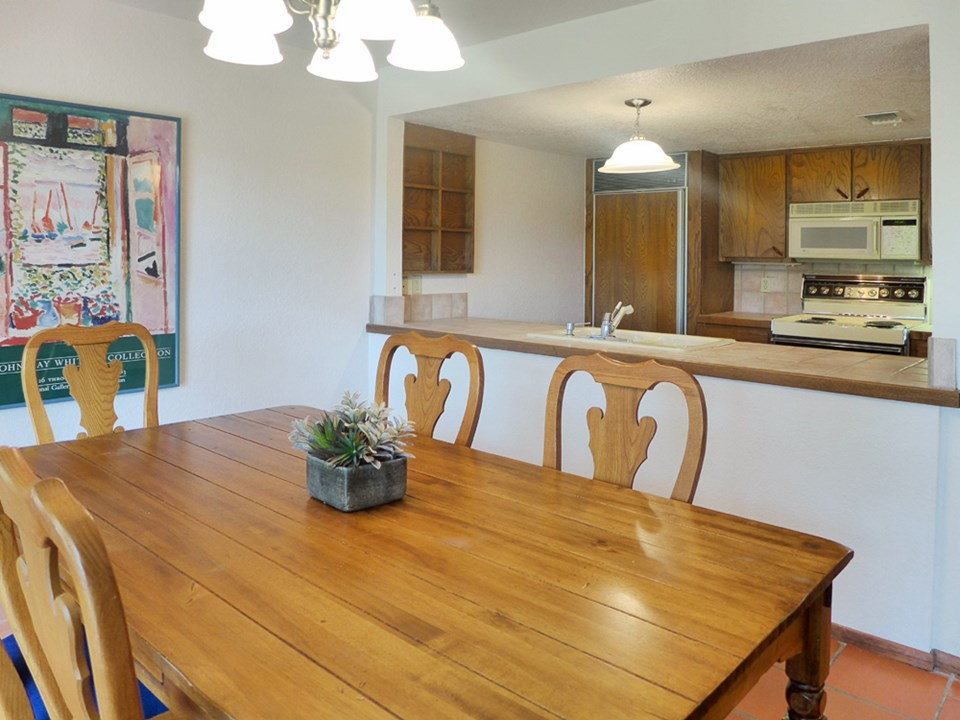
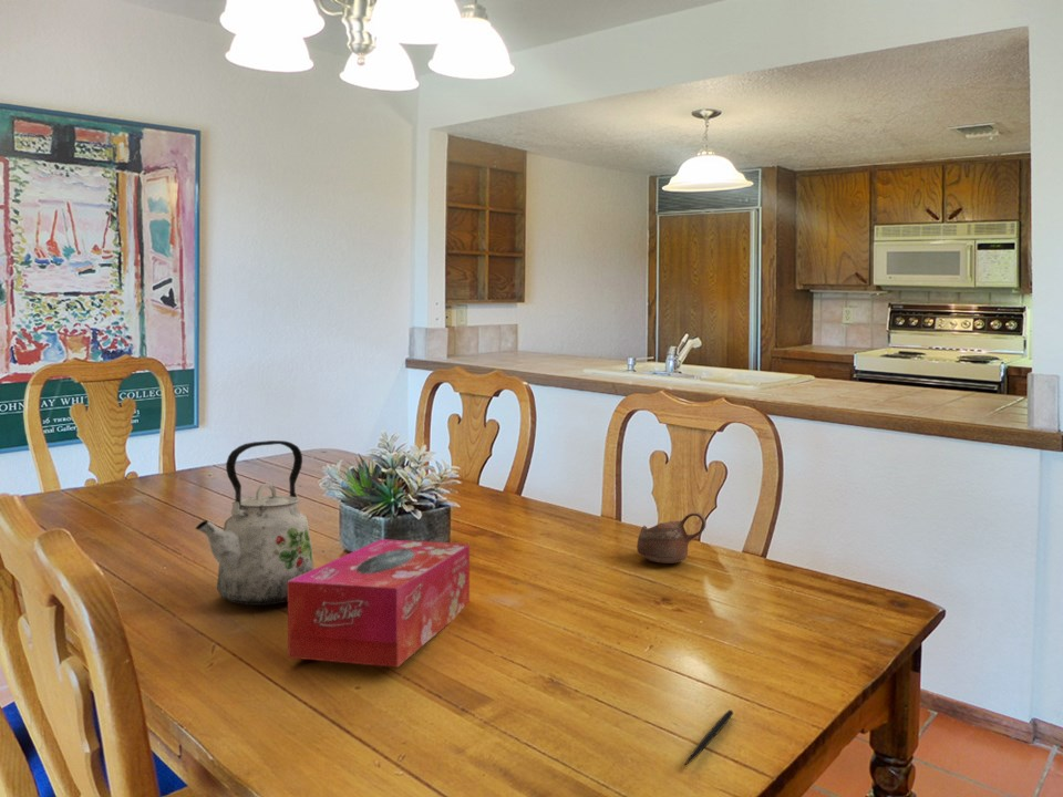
+ kettle (251, 522)
+ pen (708, 736)
+ tissue box (388, 594)
+ cup (668, 537)
